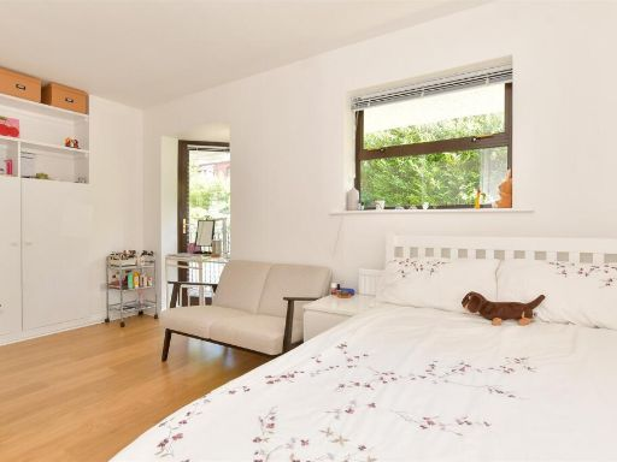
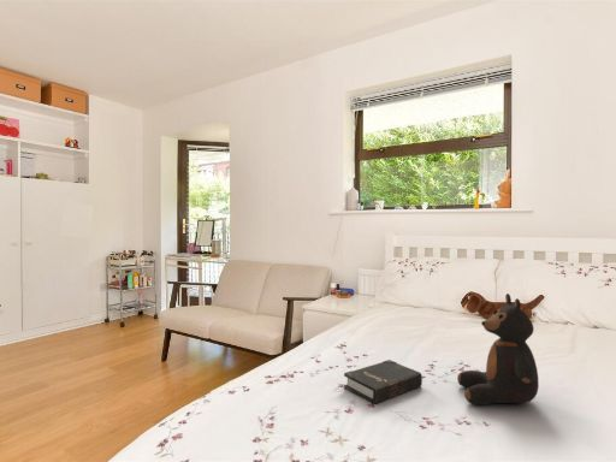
+ hardback book (383, 380)
+ teddy bear (496, 346)
